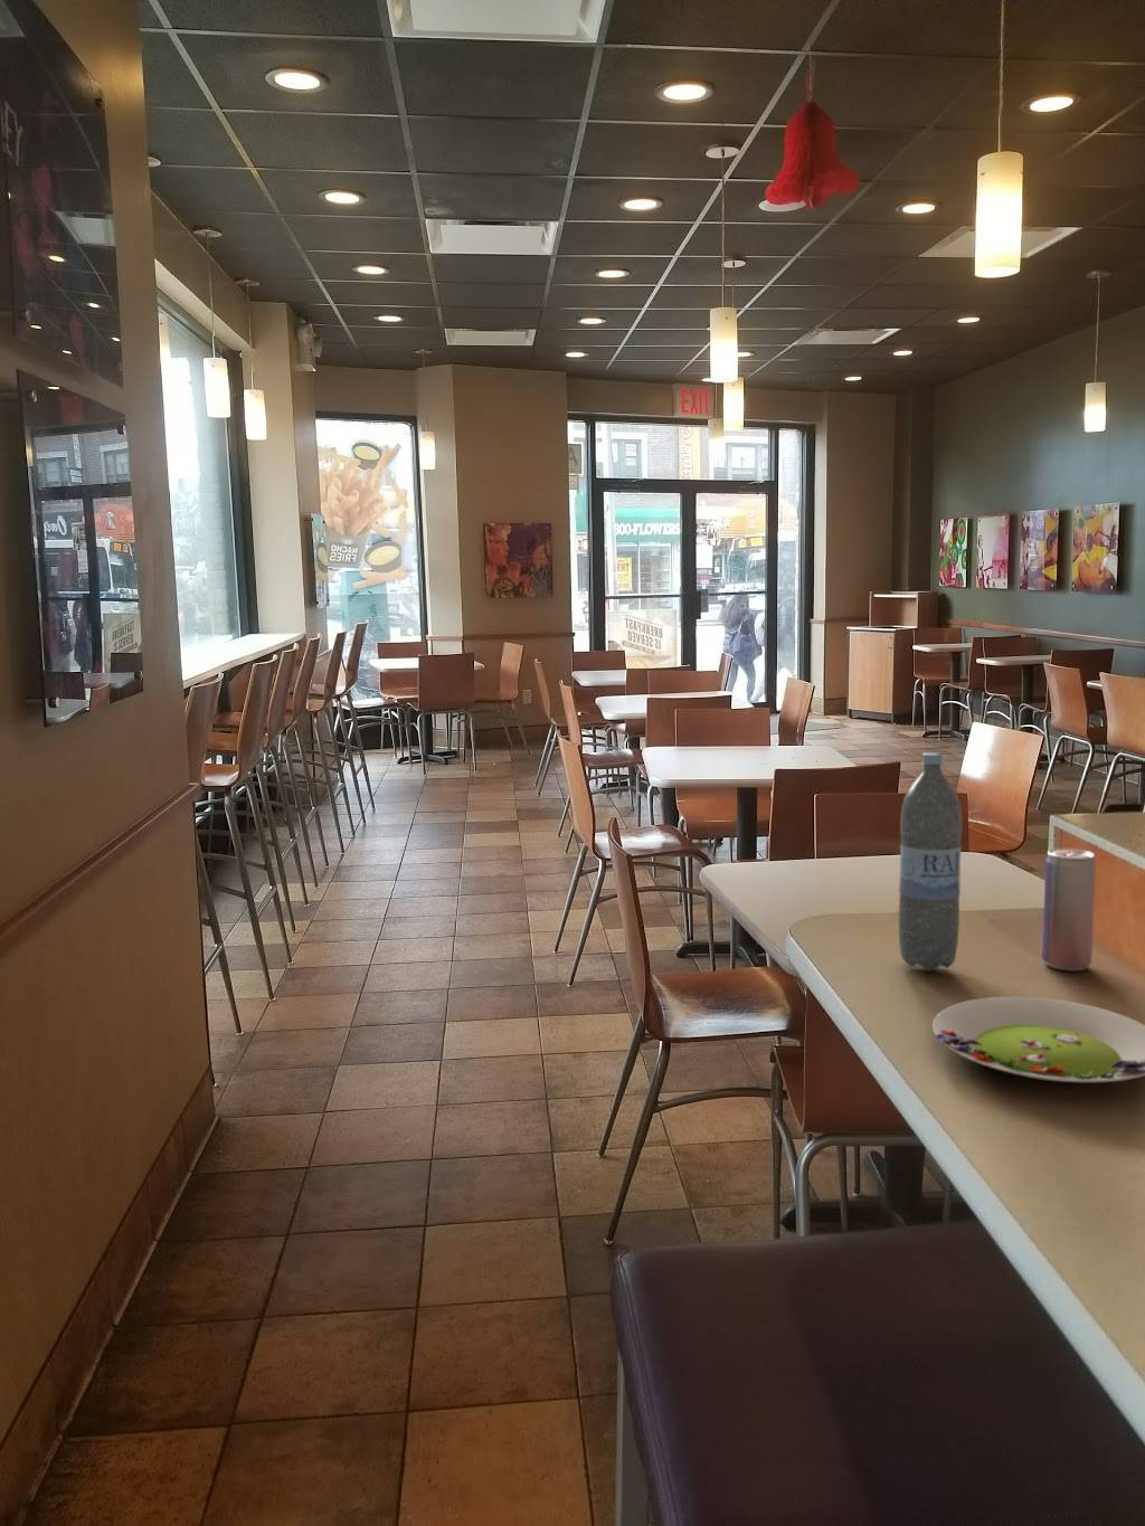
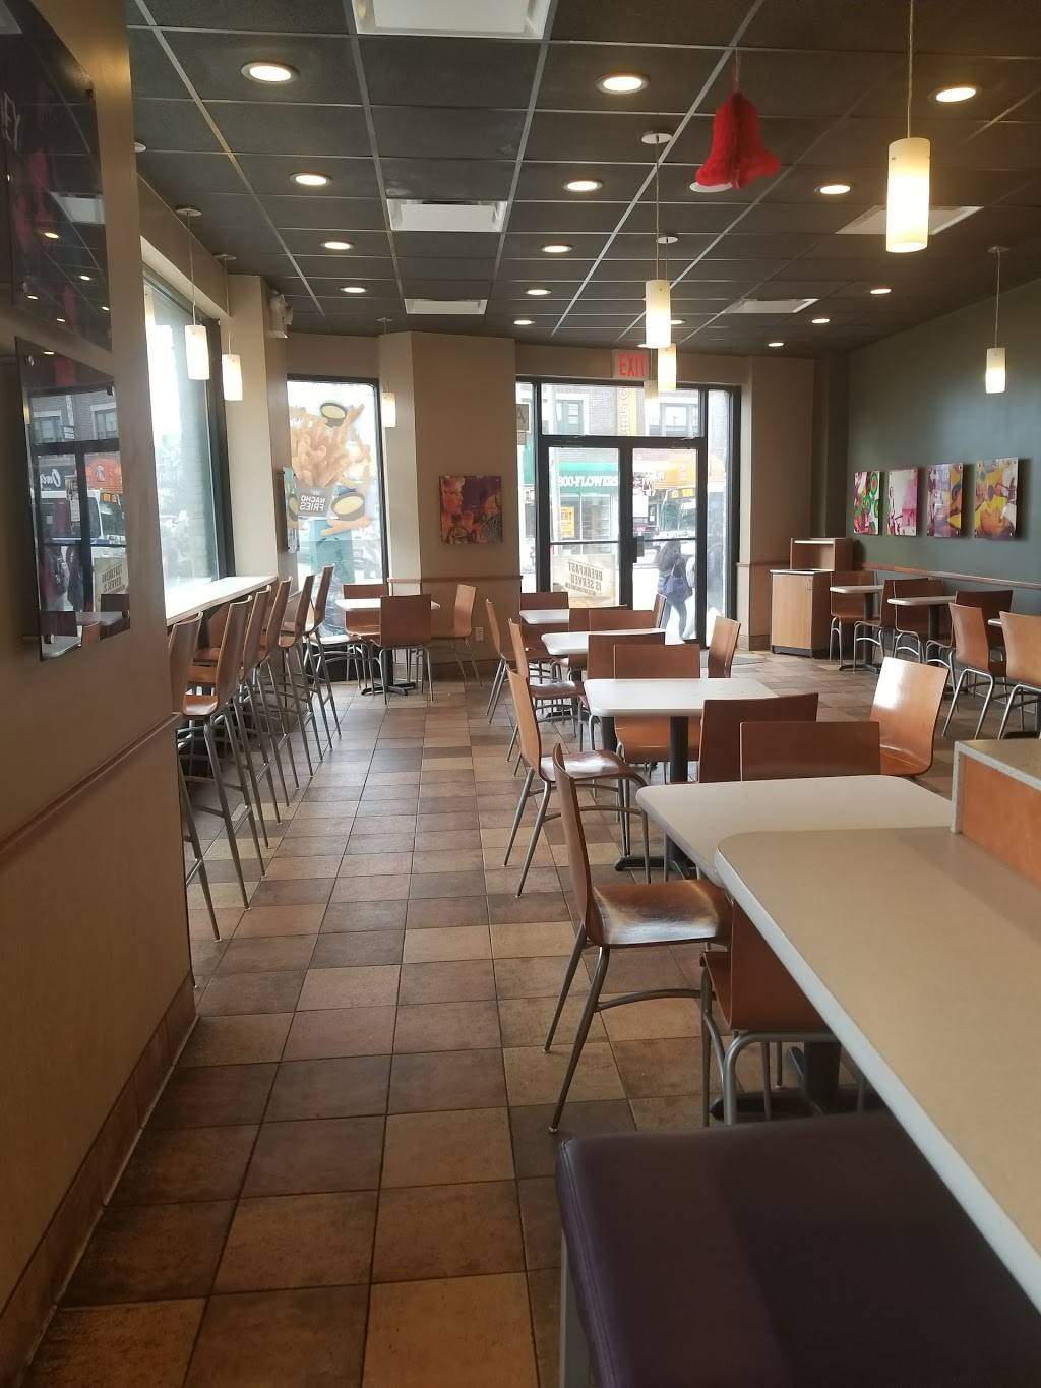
- salad plate (1046, 1041)
- beverage can (1068, 909)
- water bottle (930, 861)
